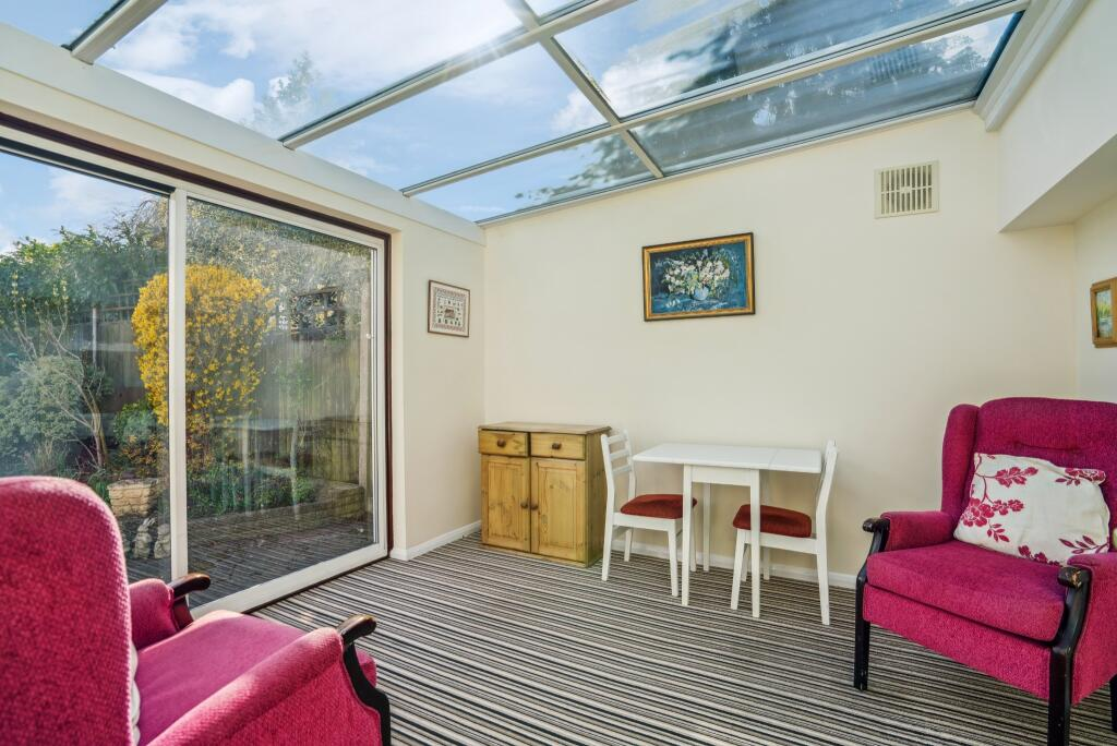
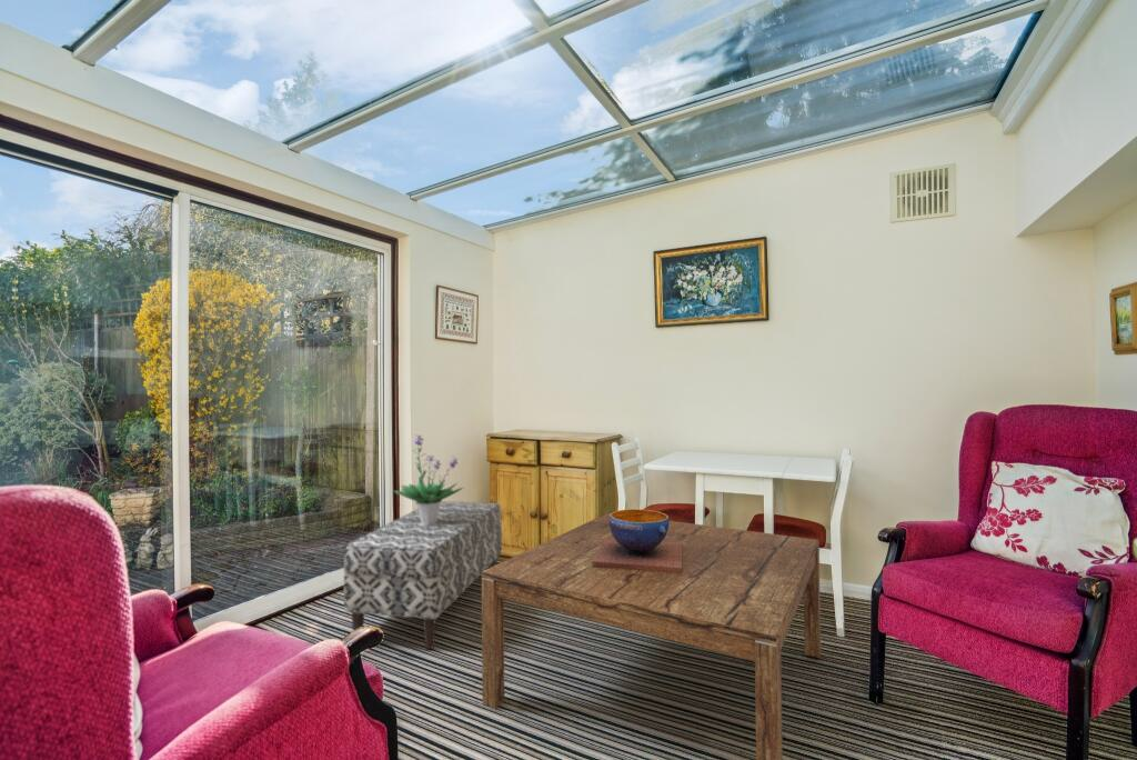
+ coffee table (664, 614)
+ decorative bowl (640, 534)
+ bench (434, 562)
+ potted plant (427, 478)
